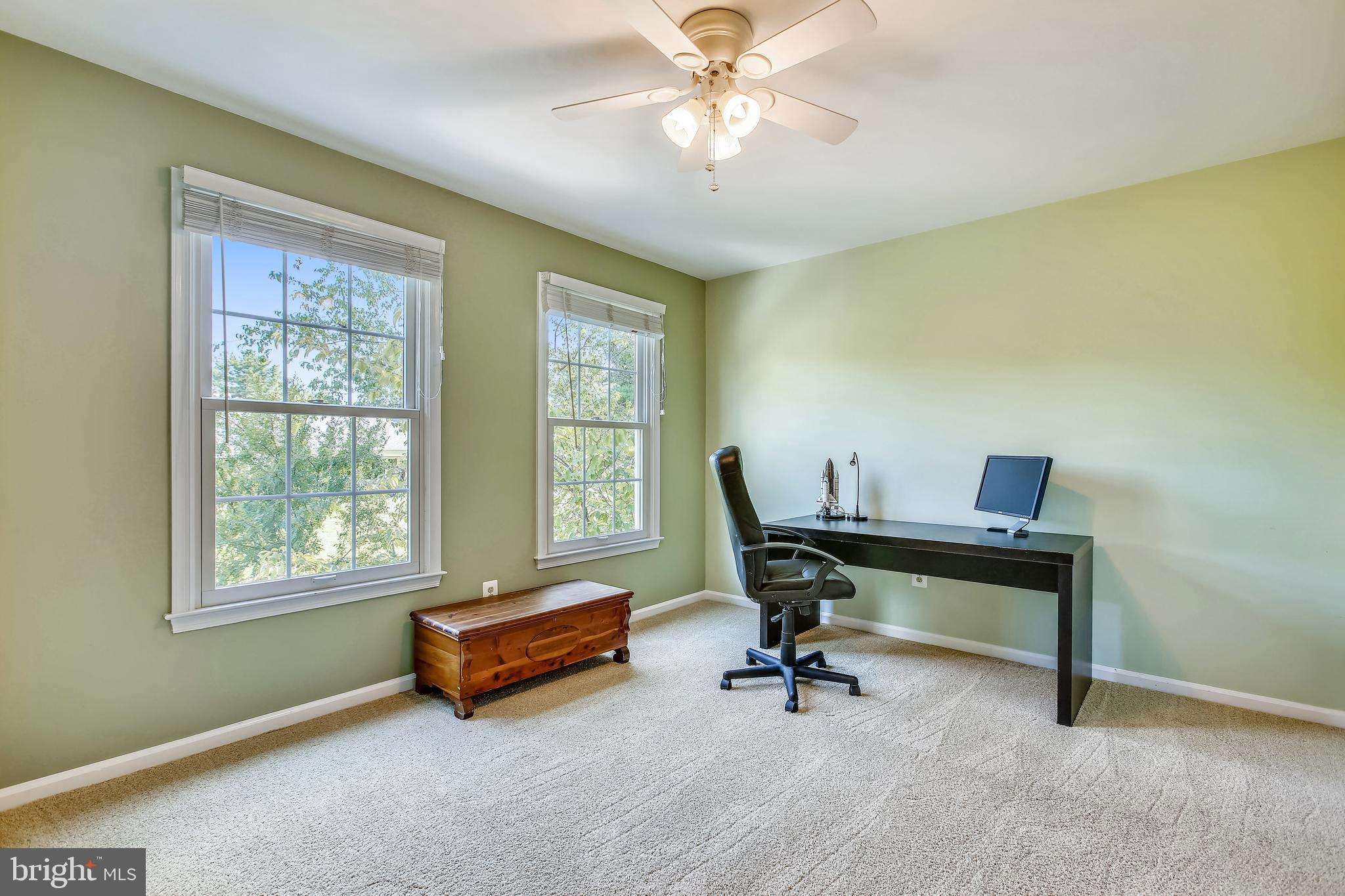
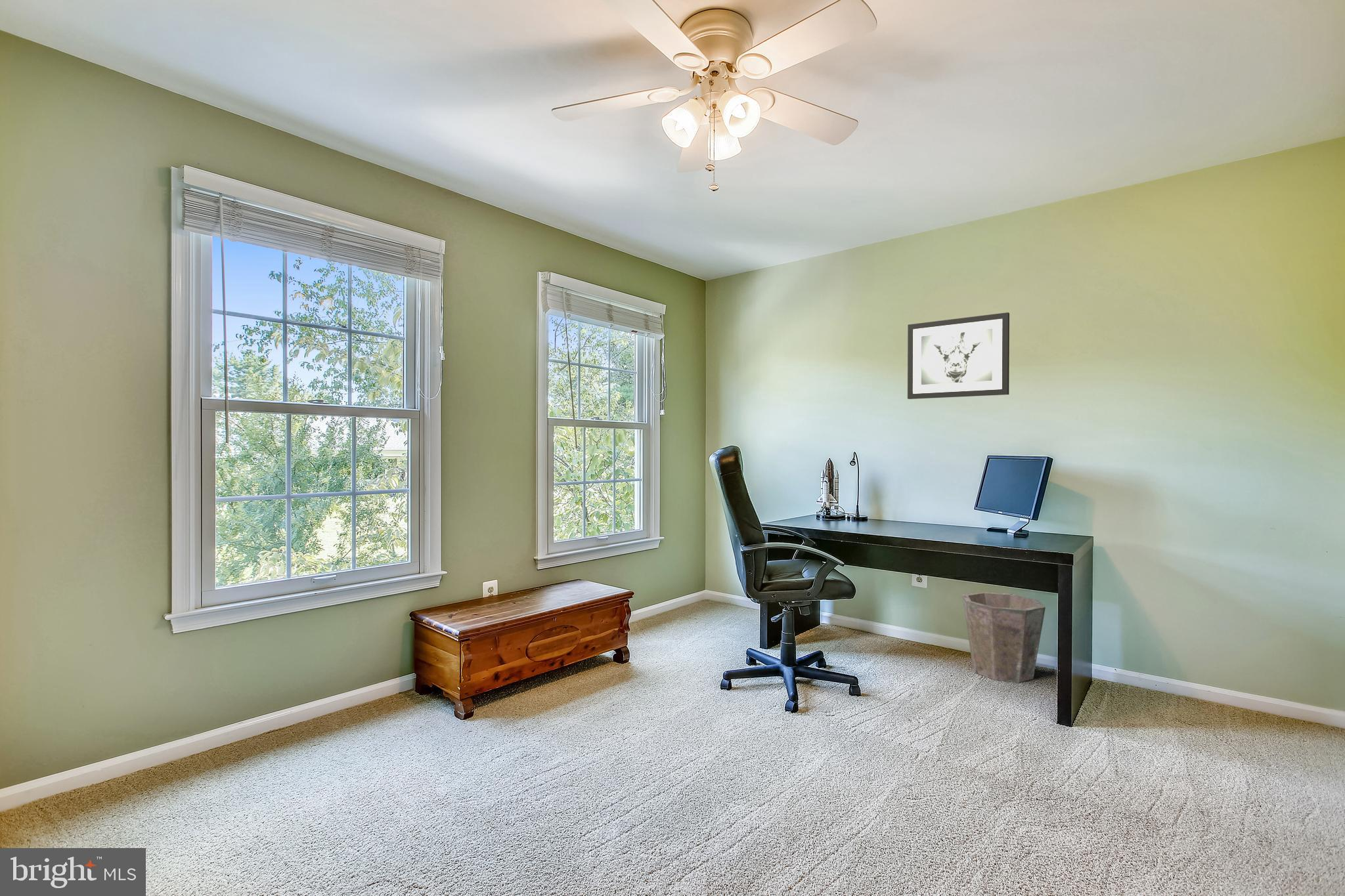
+ waste bin (1002, 636)
+ wall art (956, 358)
